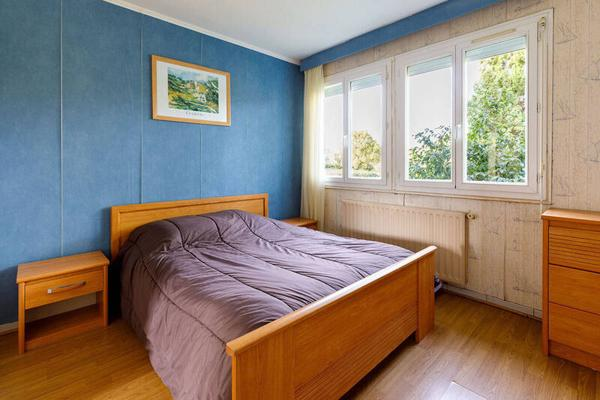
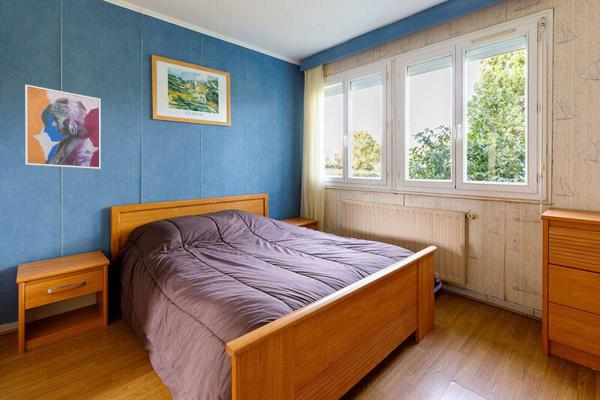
+ wall art (65, 129)
